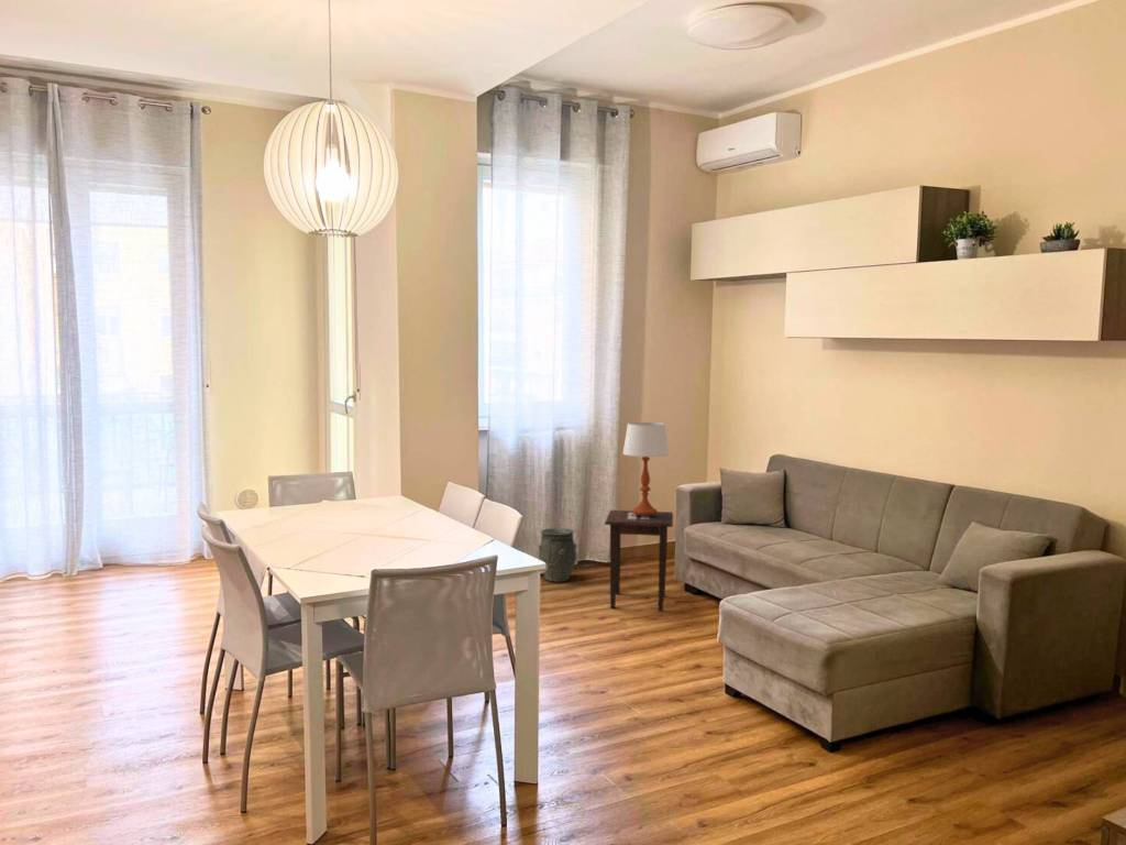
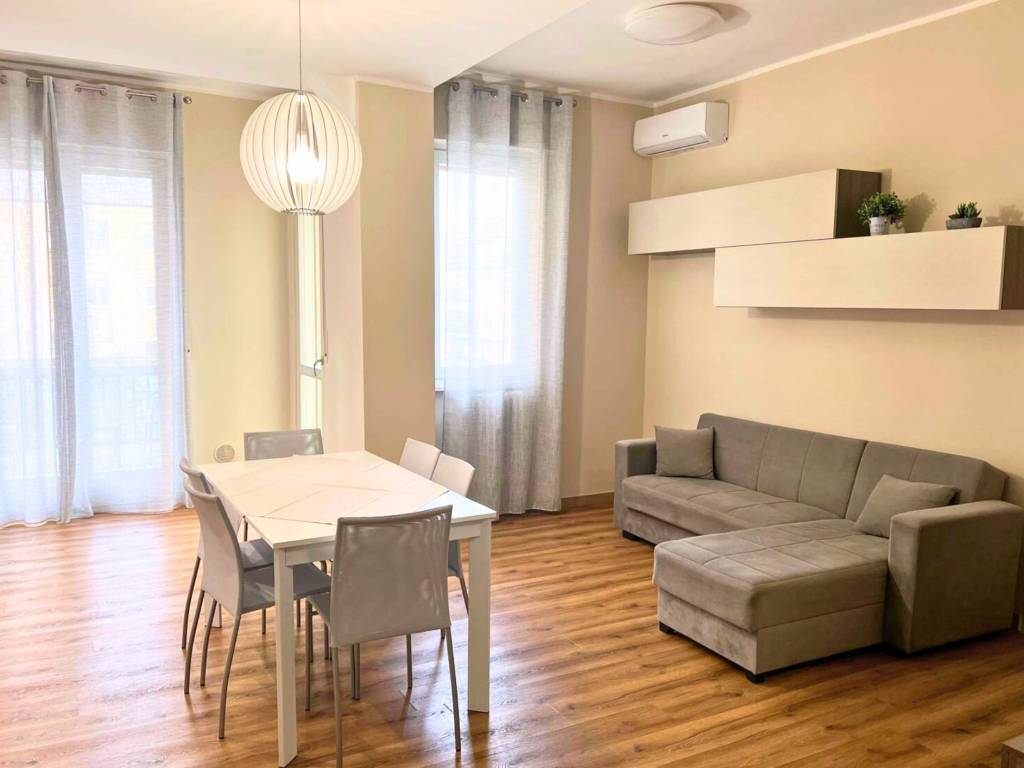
- table lamp (645, 470)
- vase (558, 553)
- side table (619, 558)
